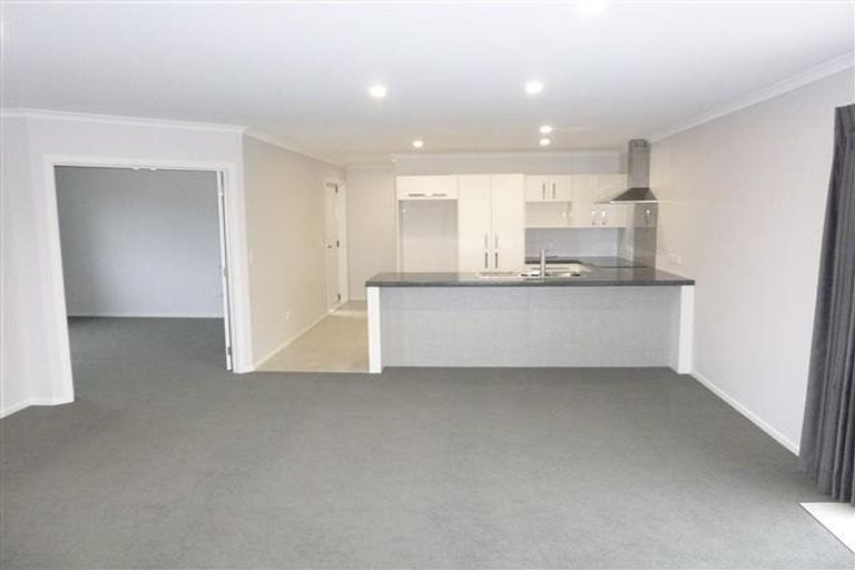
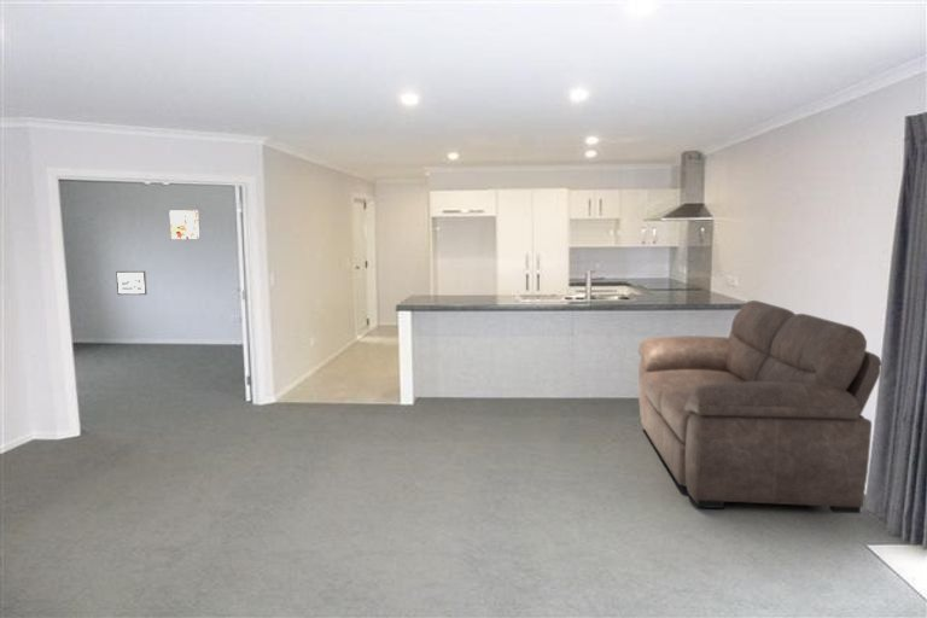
+ picture frame (130, 282)
+ sofa (735, 385)
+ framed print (185, 225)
